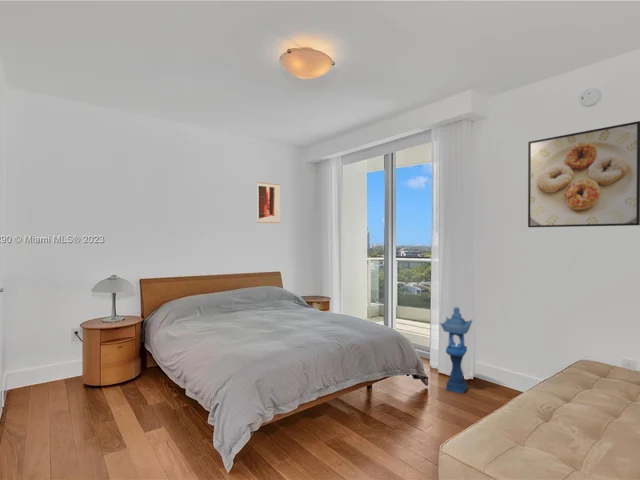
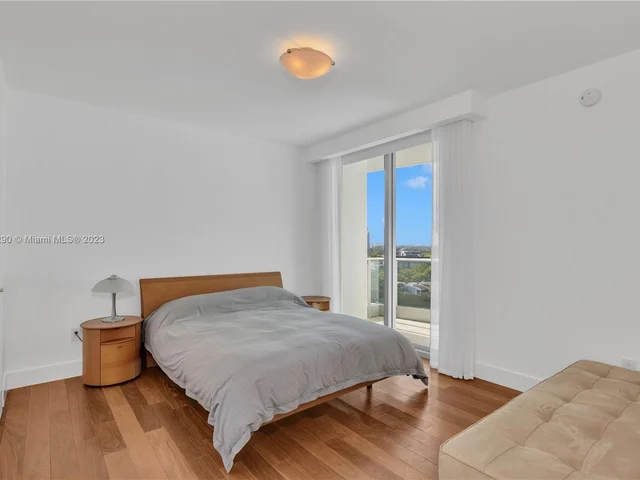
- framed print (578, 179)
- lantern (456, 348)
- wall art (268, 203)
